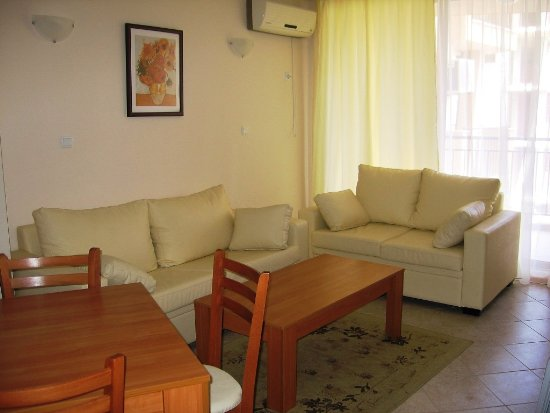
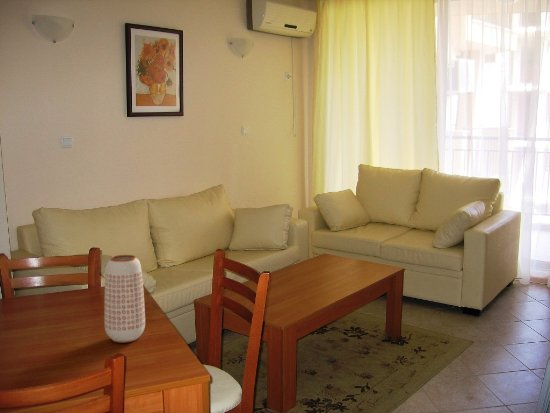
+ planter (124, 298)
